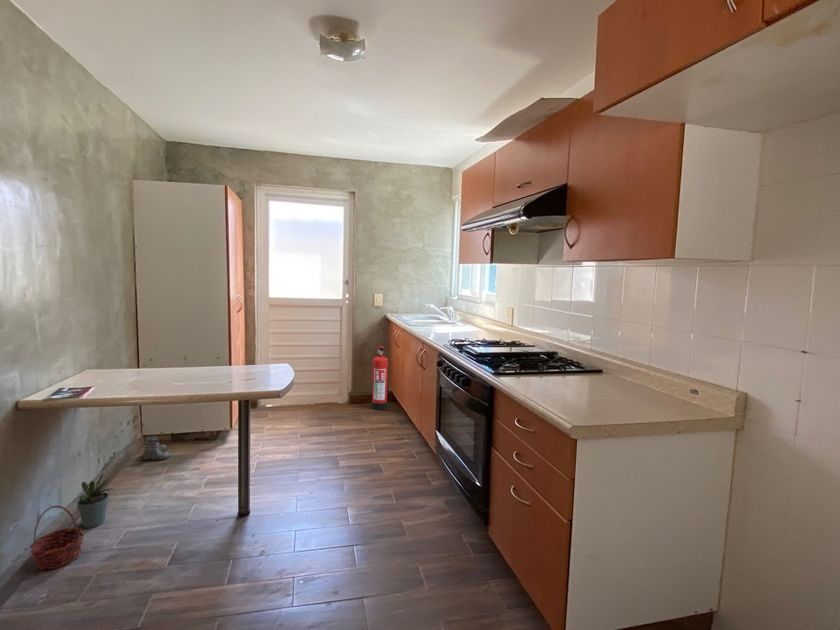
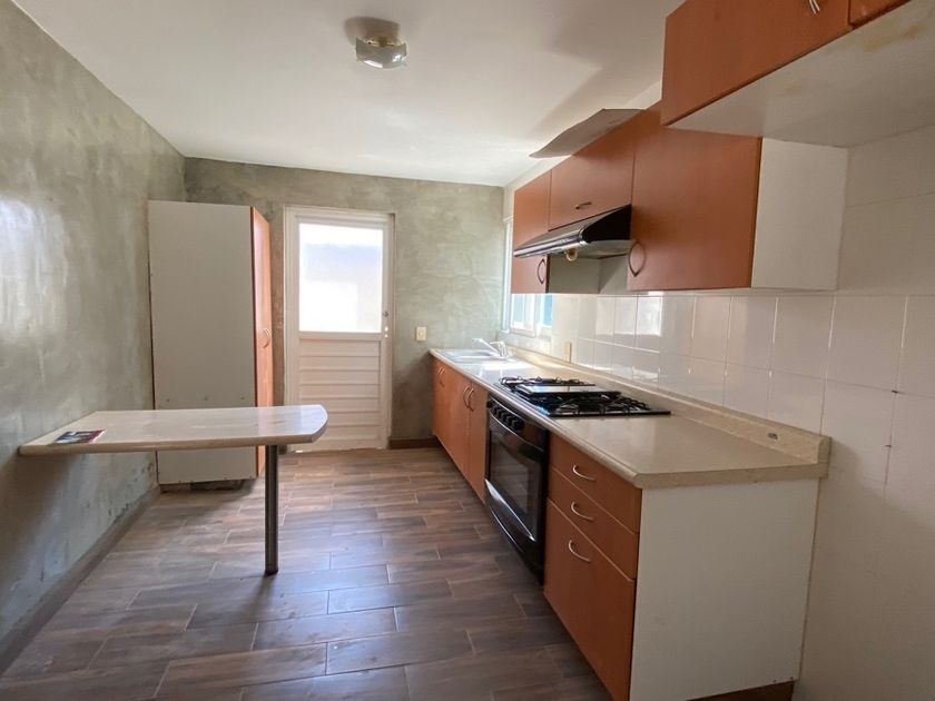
- boots (156, 447)
- potted plant (97, 499)
- basket (57, 532)
- fire extinguisher (380, 376)
